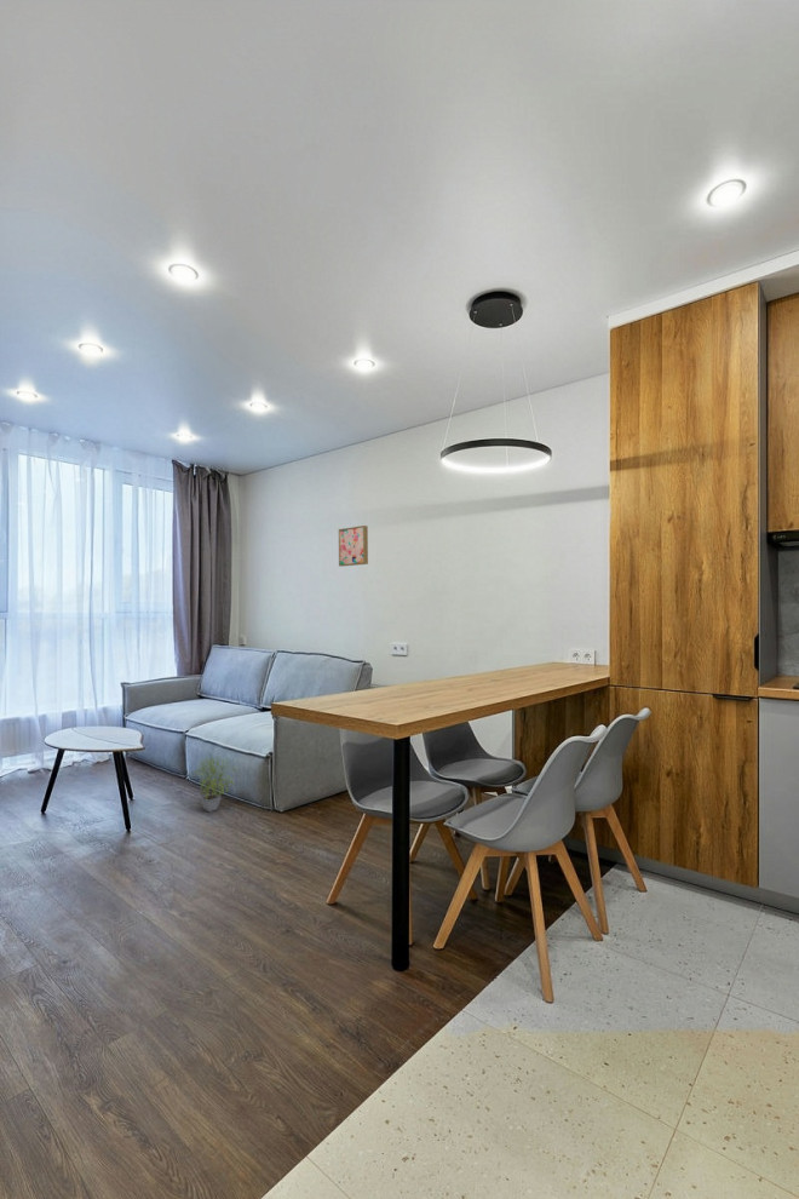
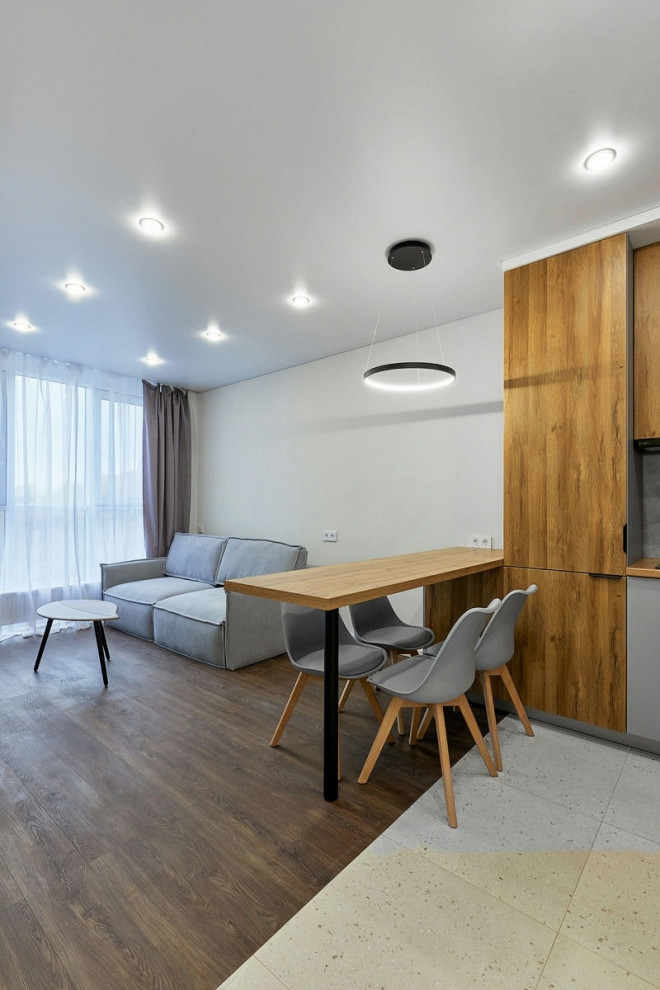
- wall art (352, 546)
- potted plant (214, 780)
